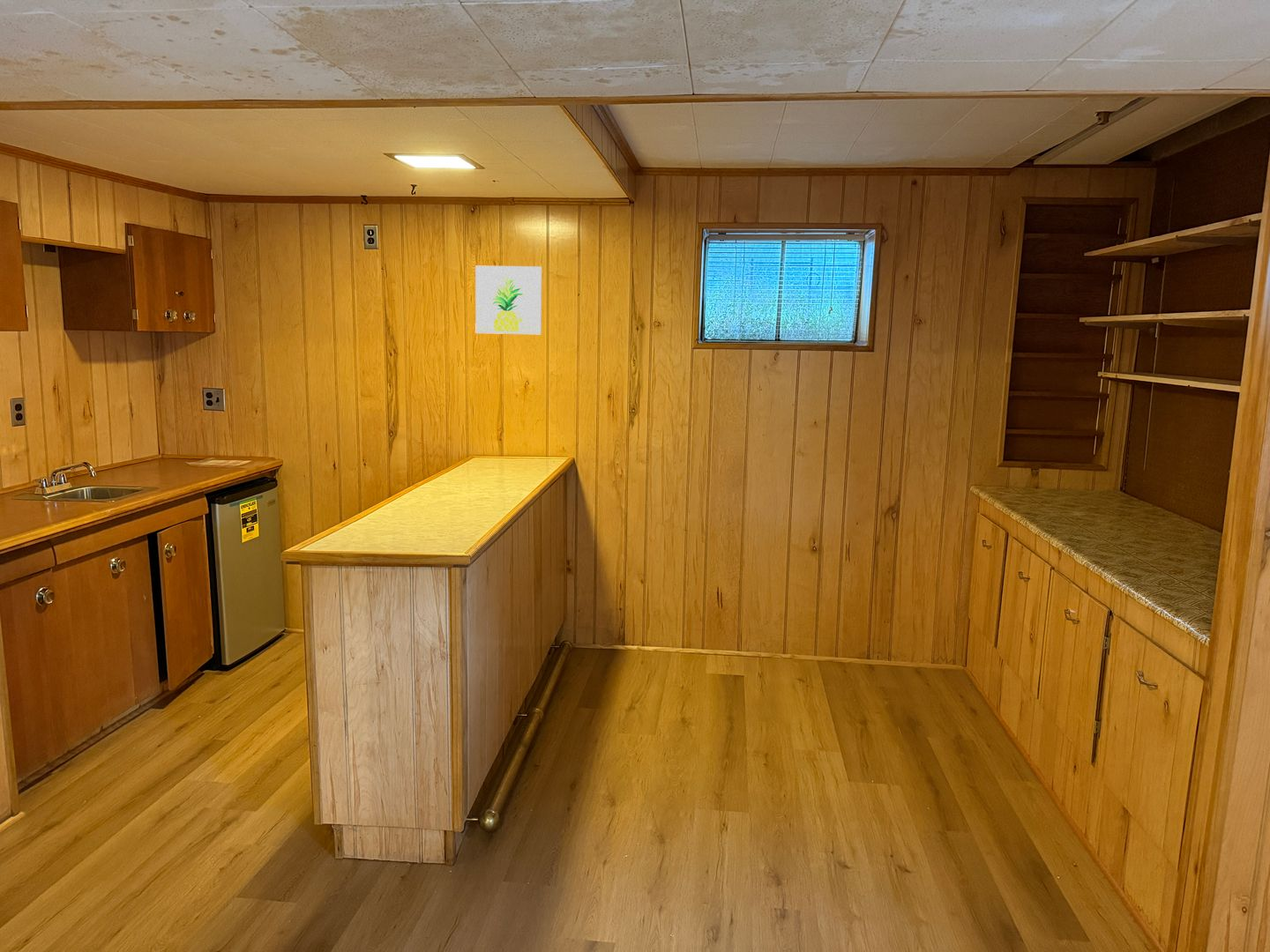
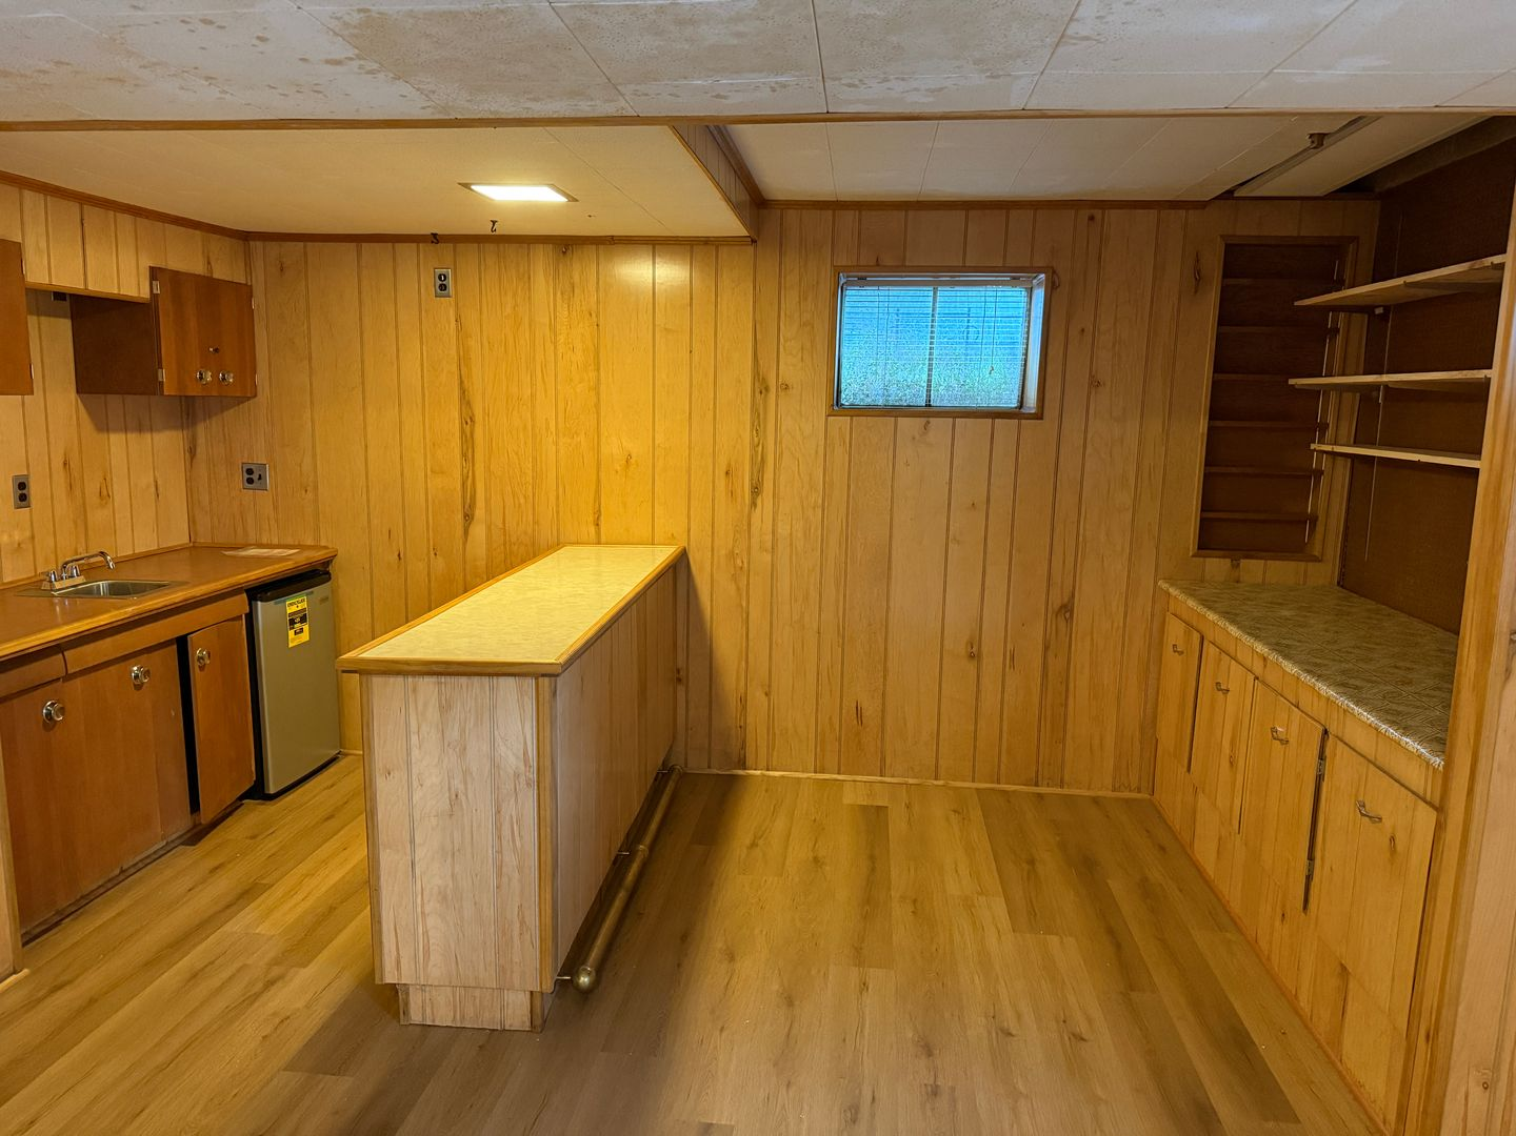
- wall art (508, 300)
